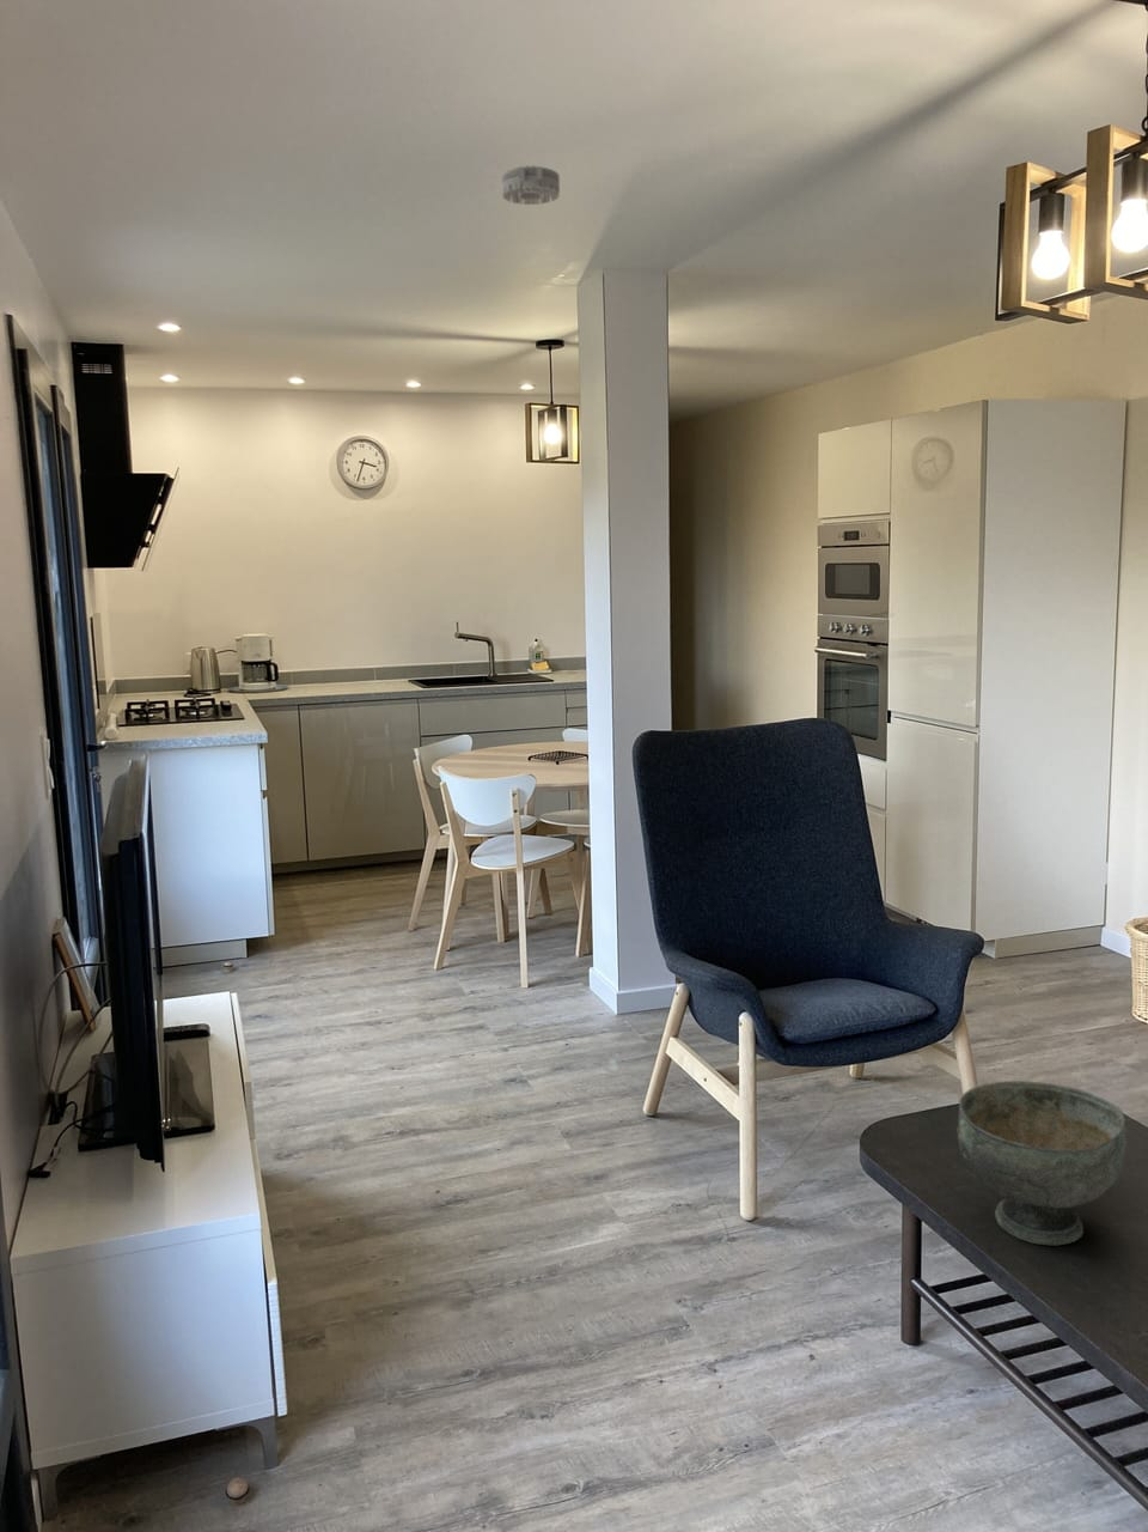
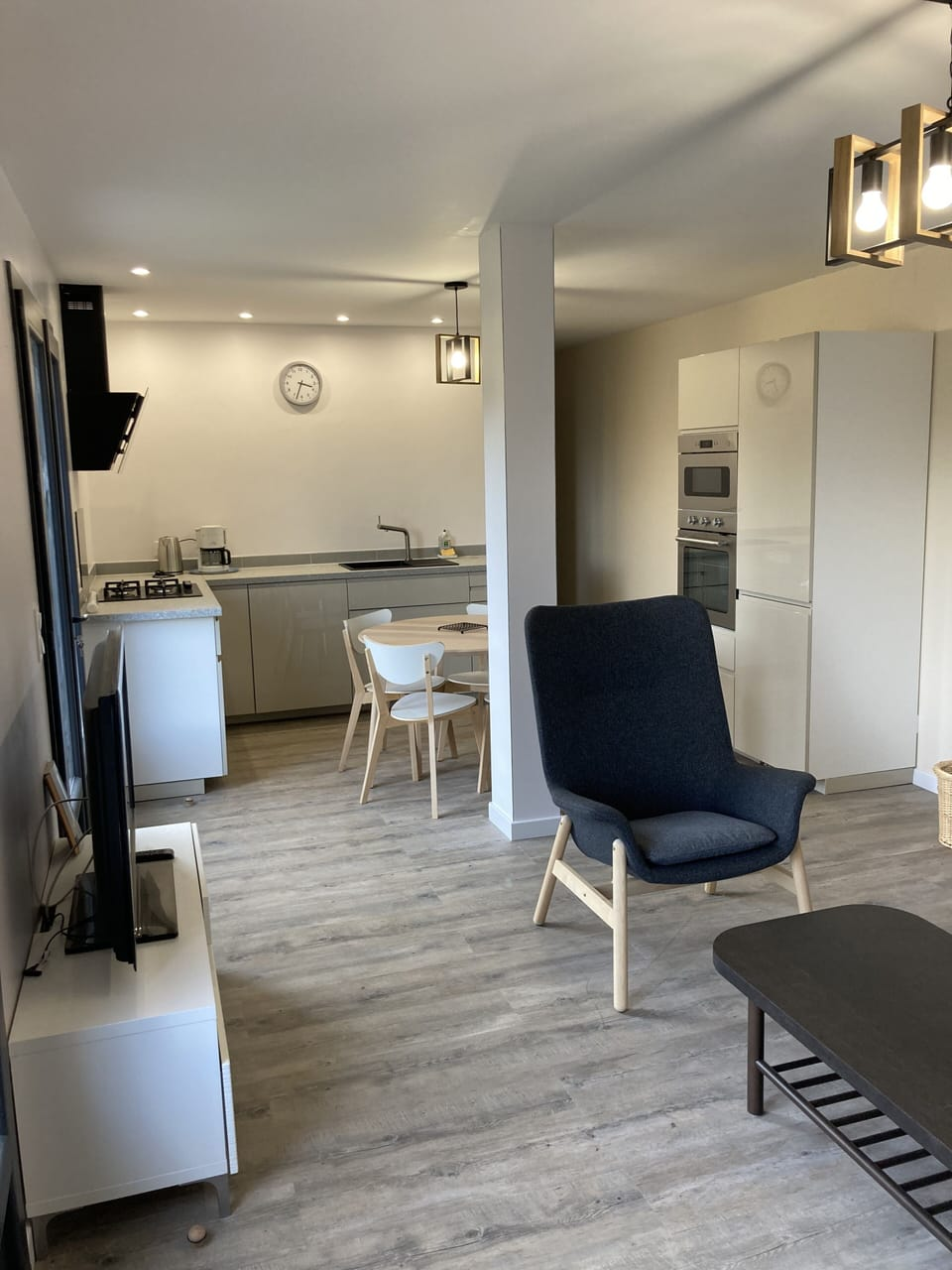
- smoke detector (529, 185)
- decorative bowl (1038, 1165)
